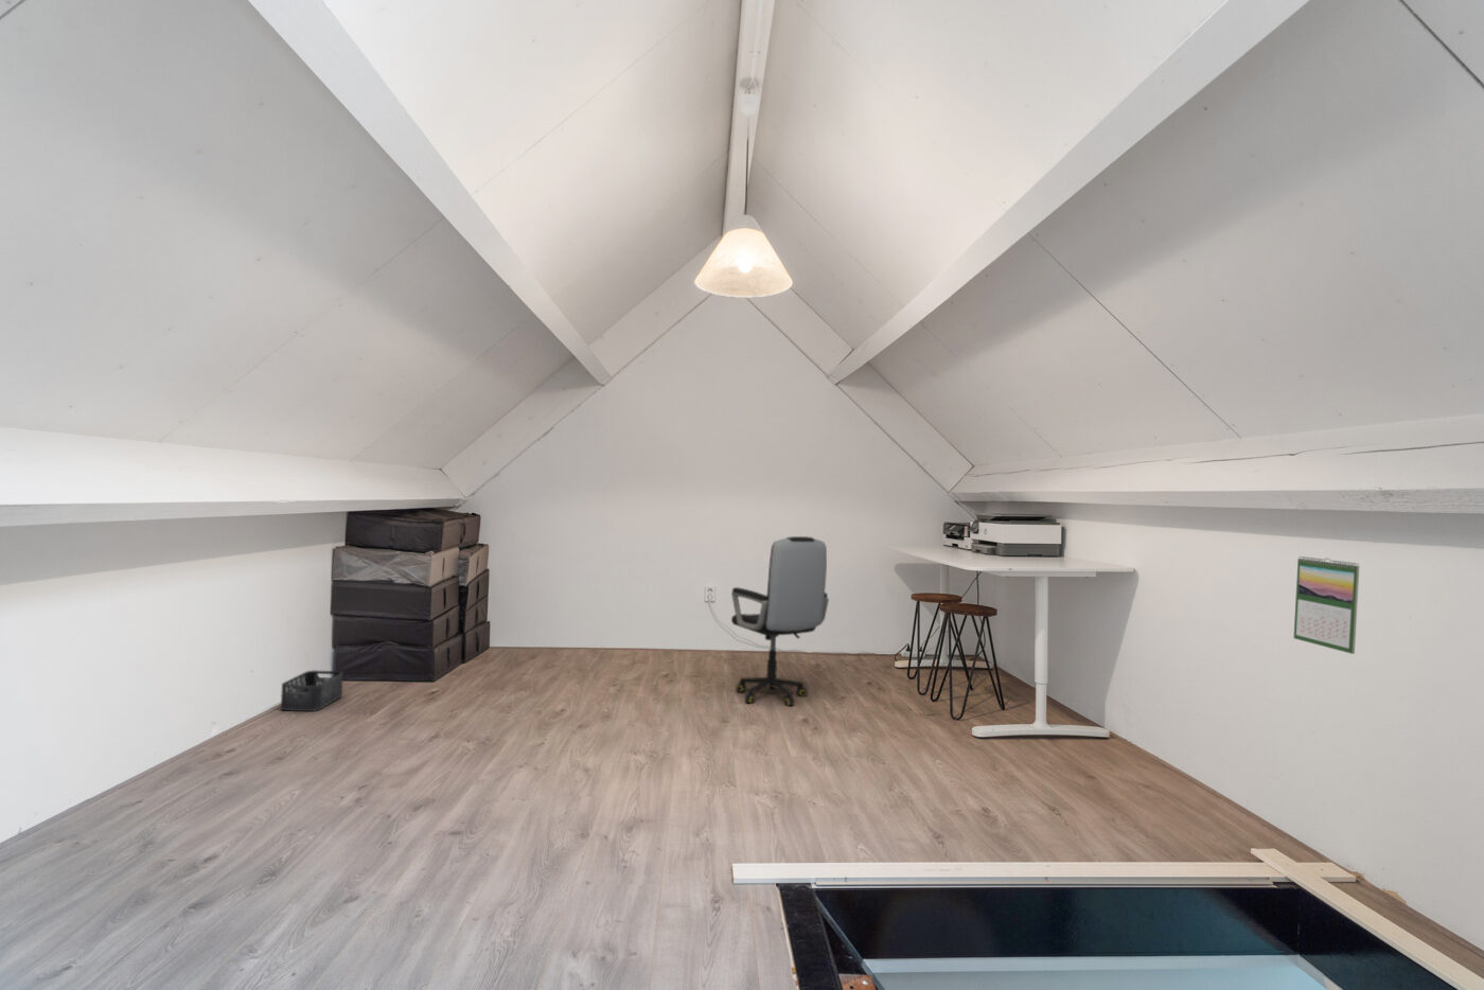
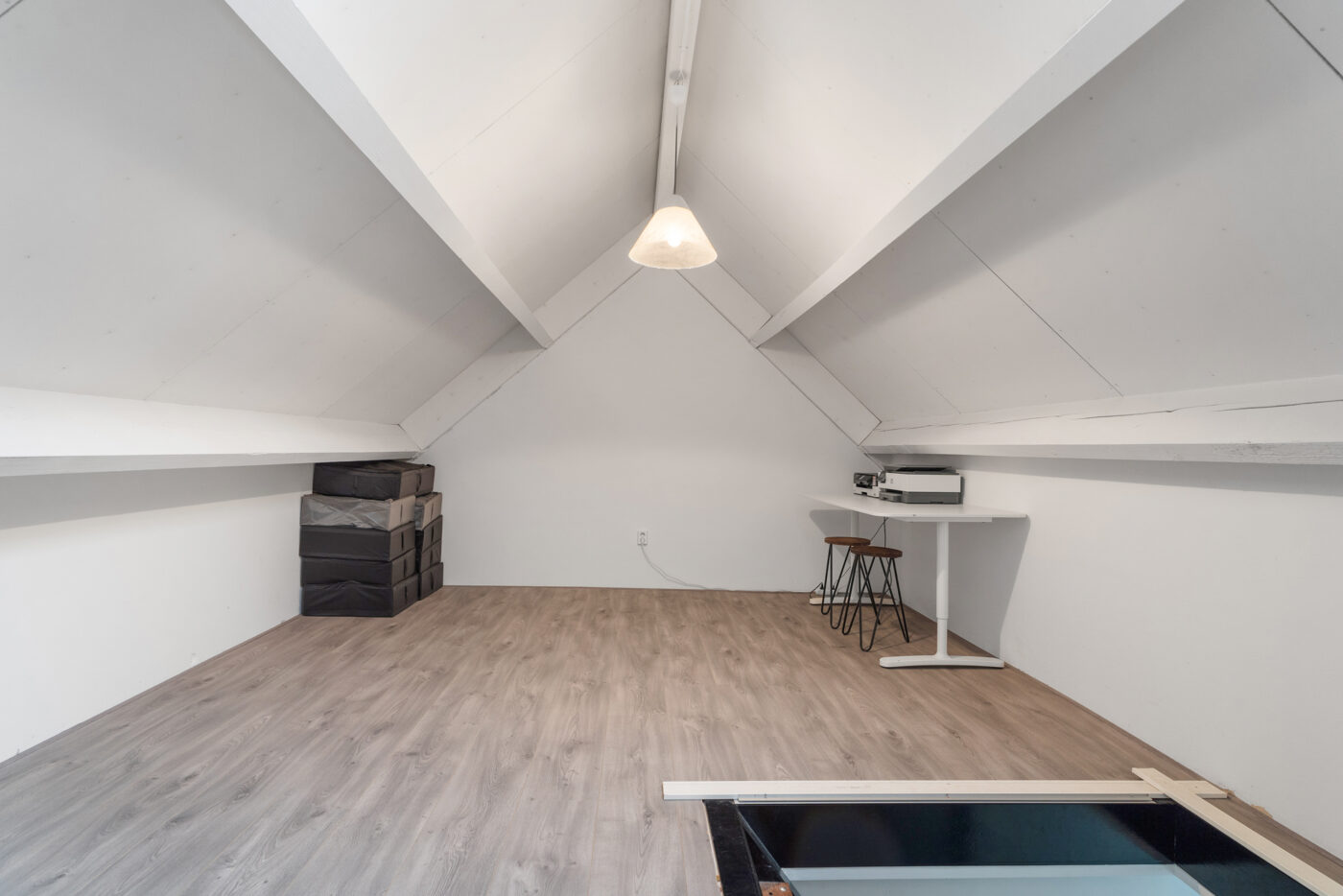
- storage bin (313, 691)
- calendar (1325, 601)
- office chair (778, 615)
